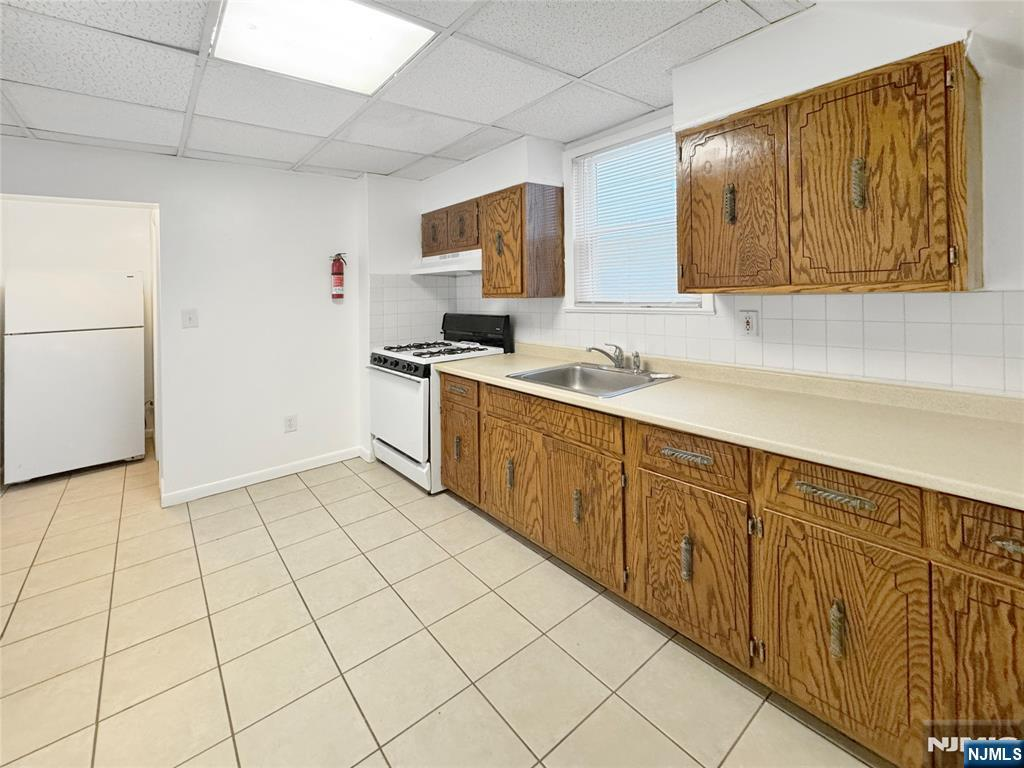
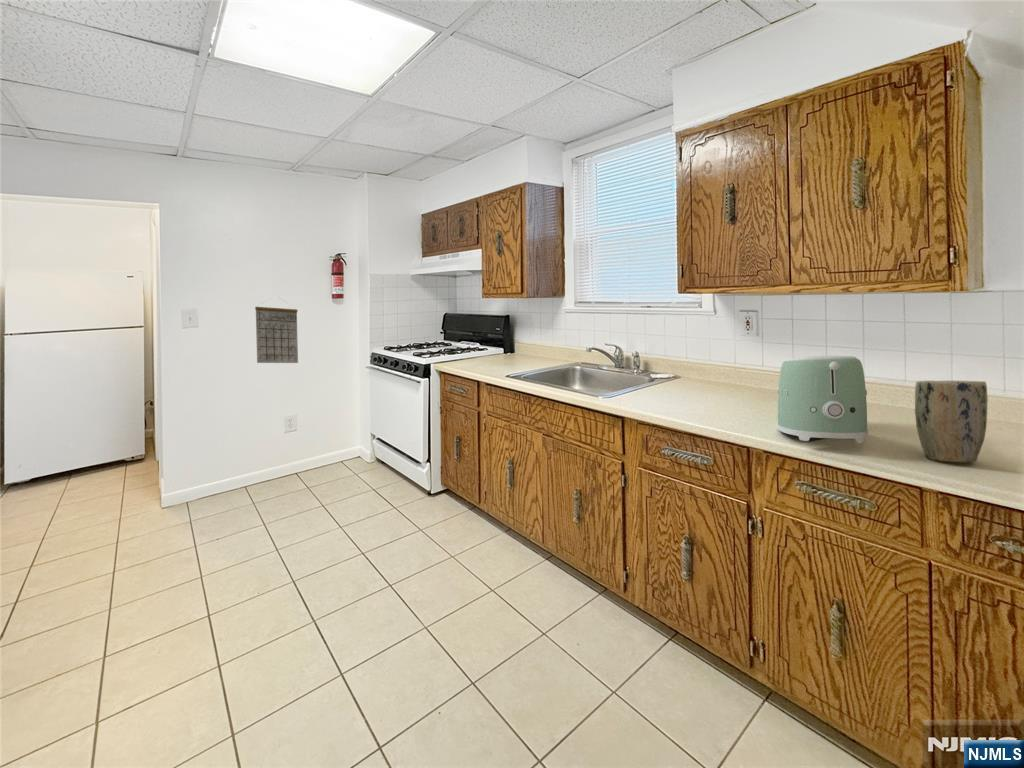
+ plant pot (949, 420)
+ toaster (819, 395)
+ calendar (277, 329)
